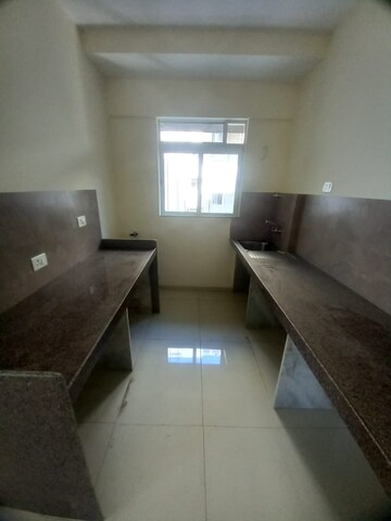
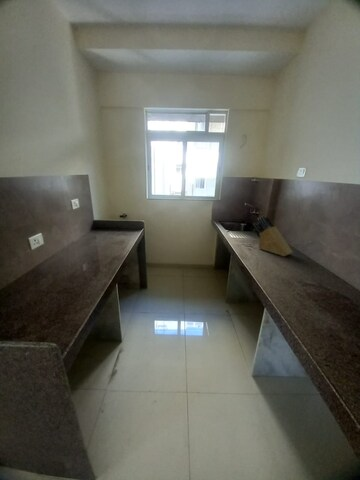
+ knife block (272, 234)
